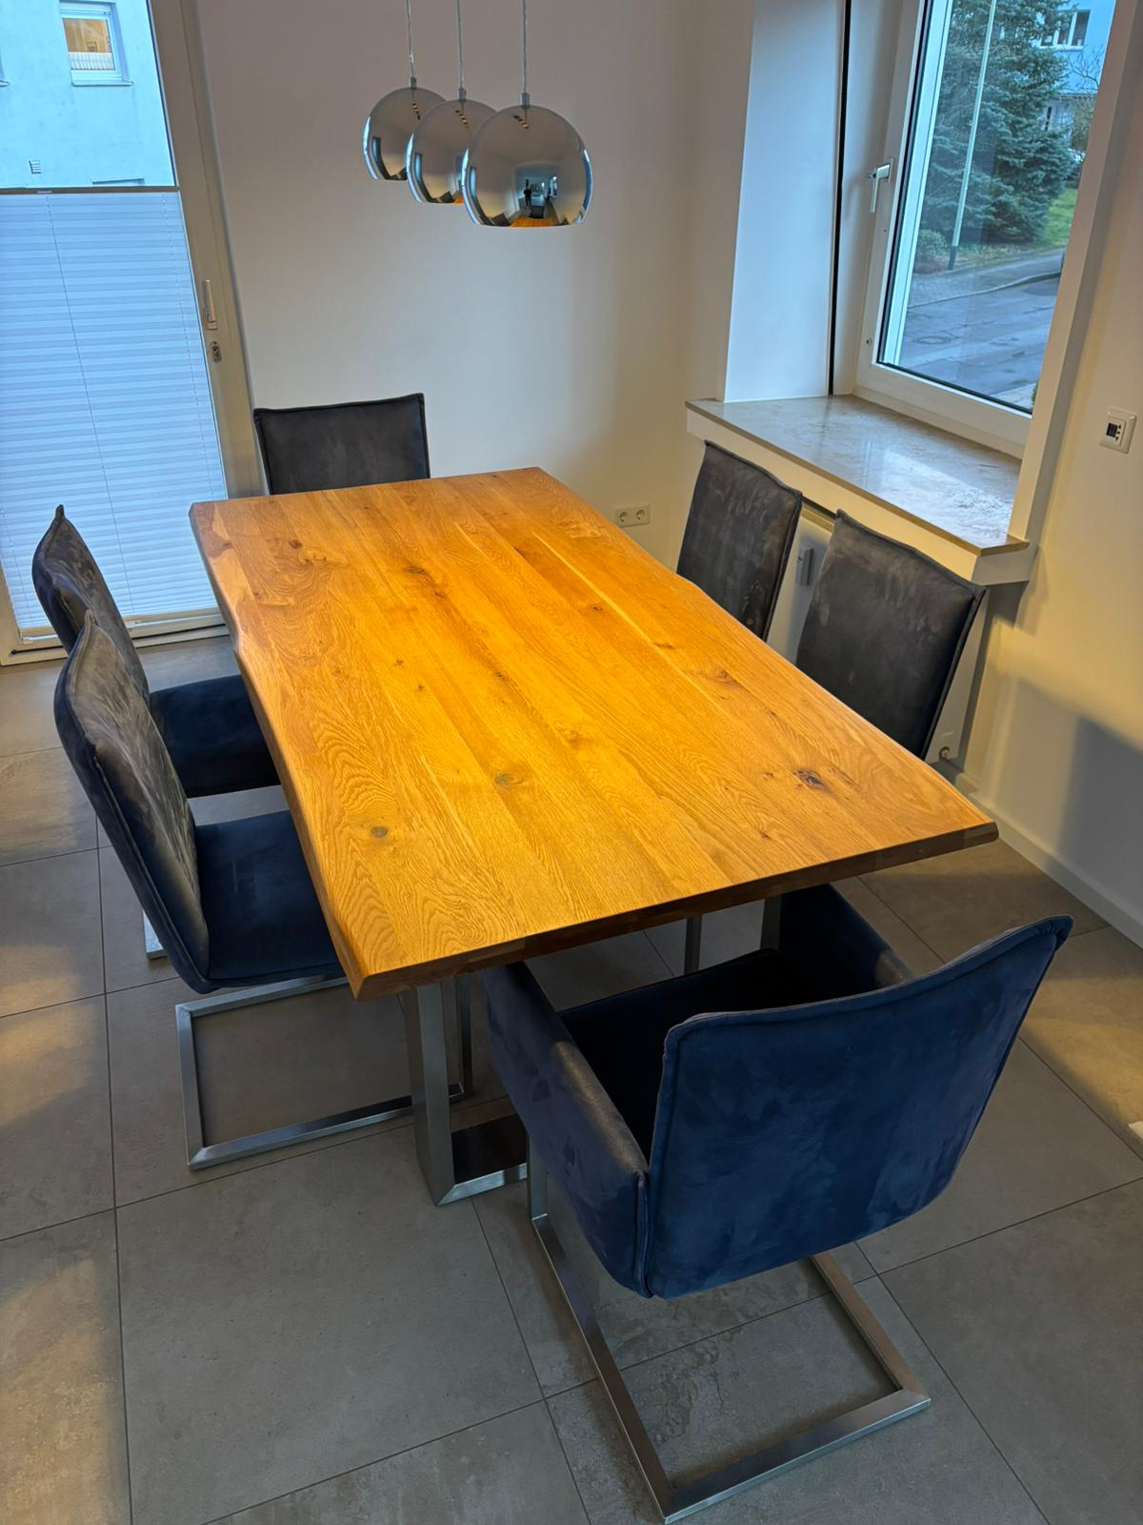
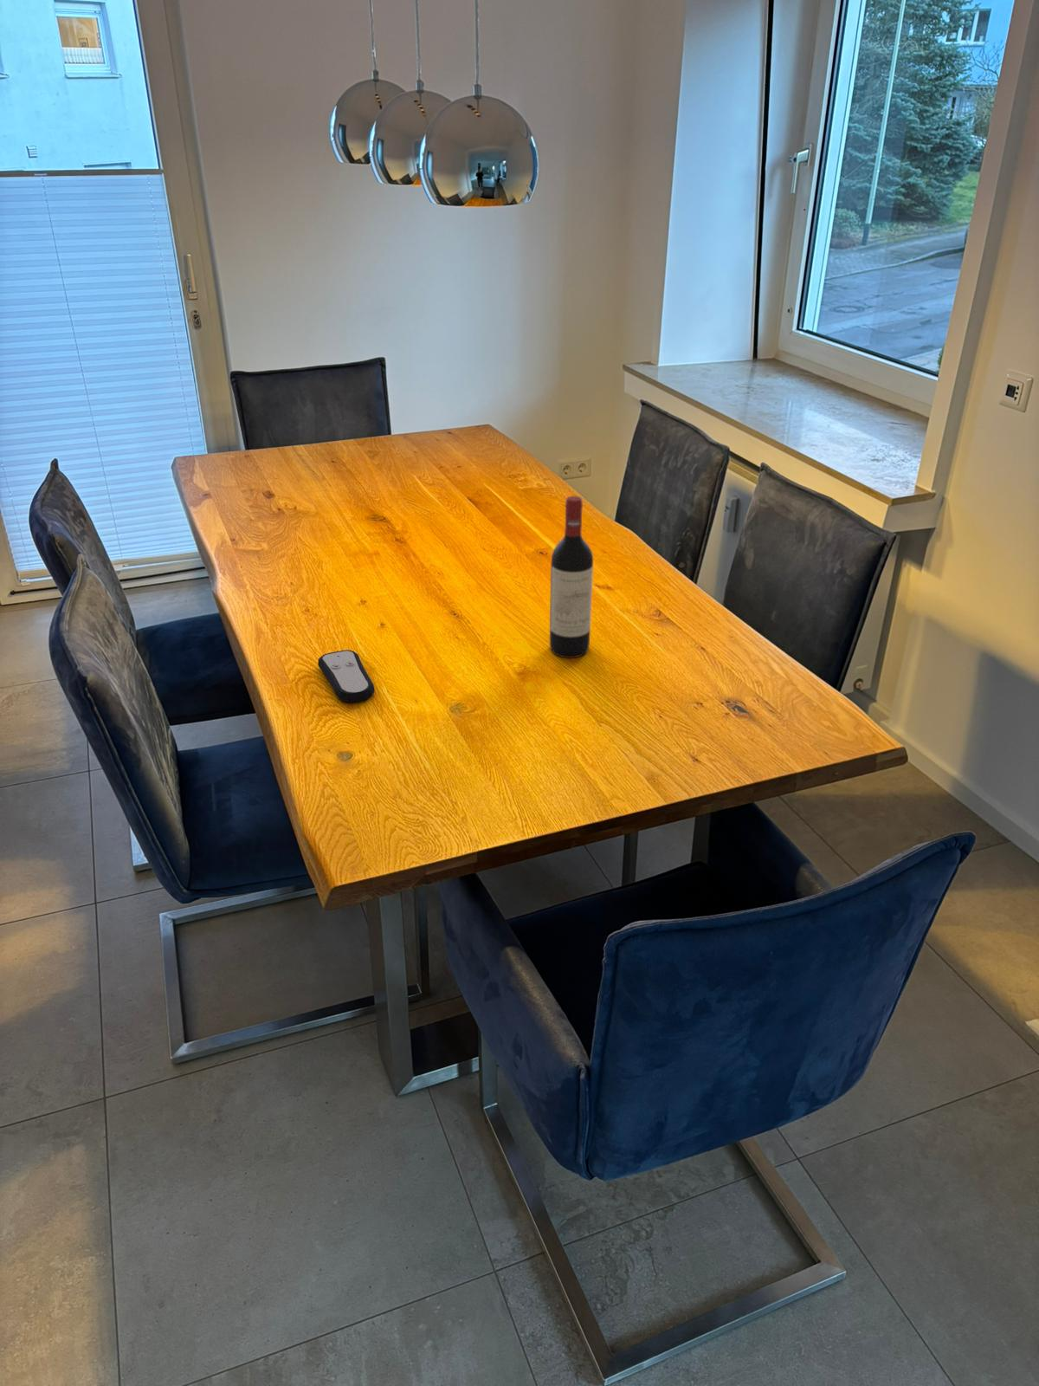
+ remote control (346, 674)
+ wine bottle (572, 577)
